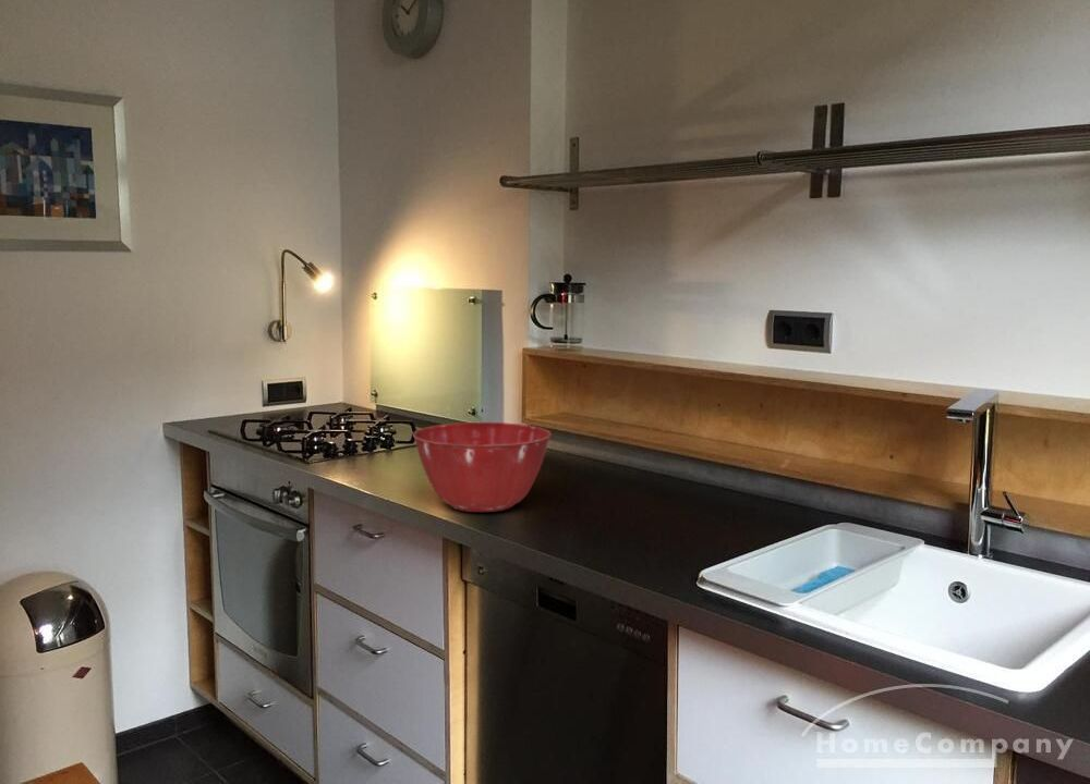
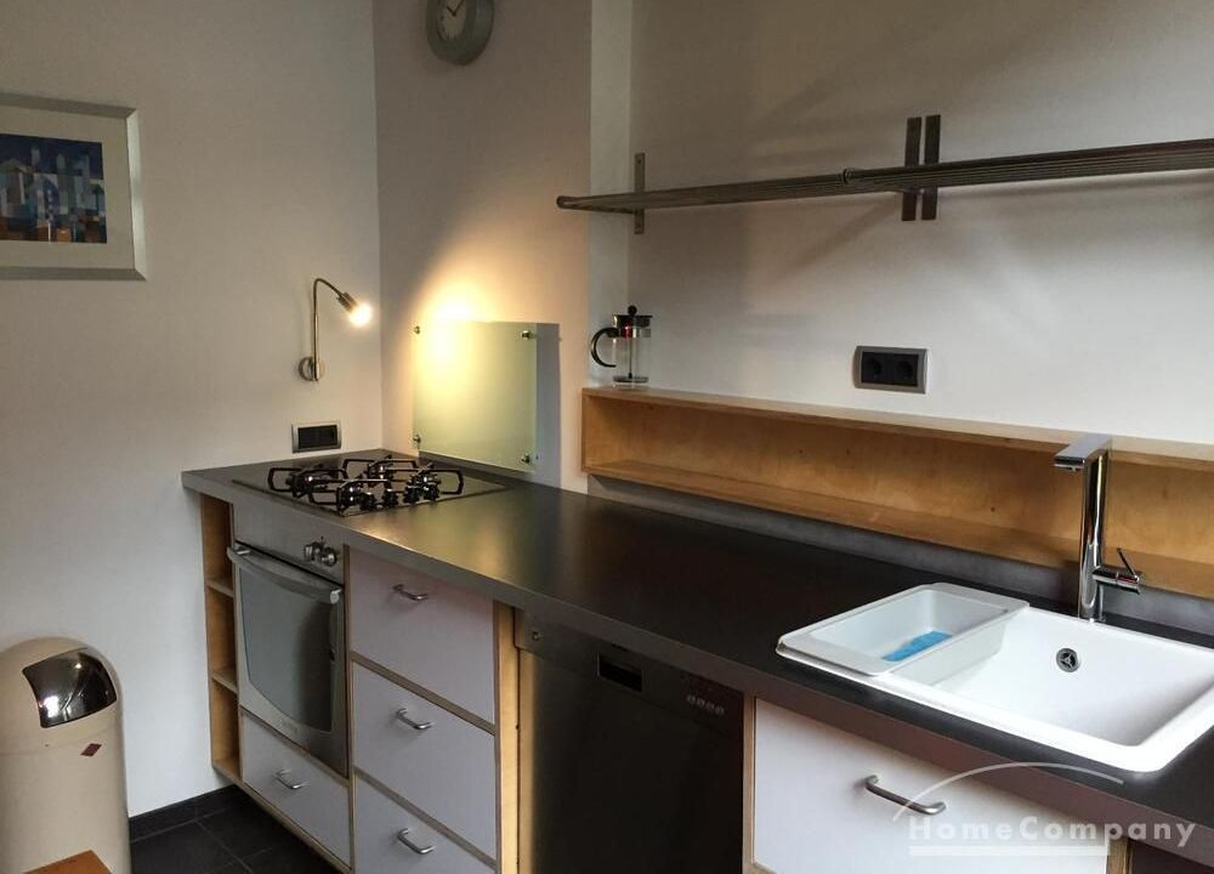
- mixing bowl (482, 468)
